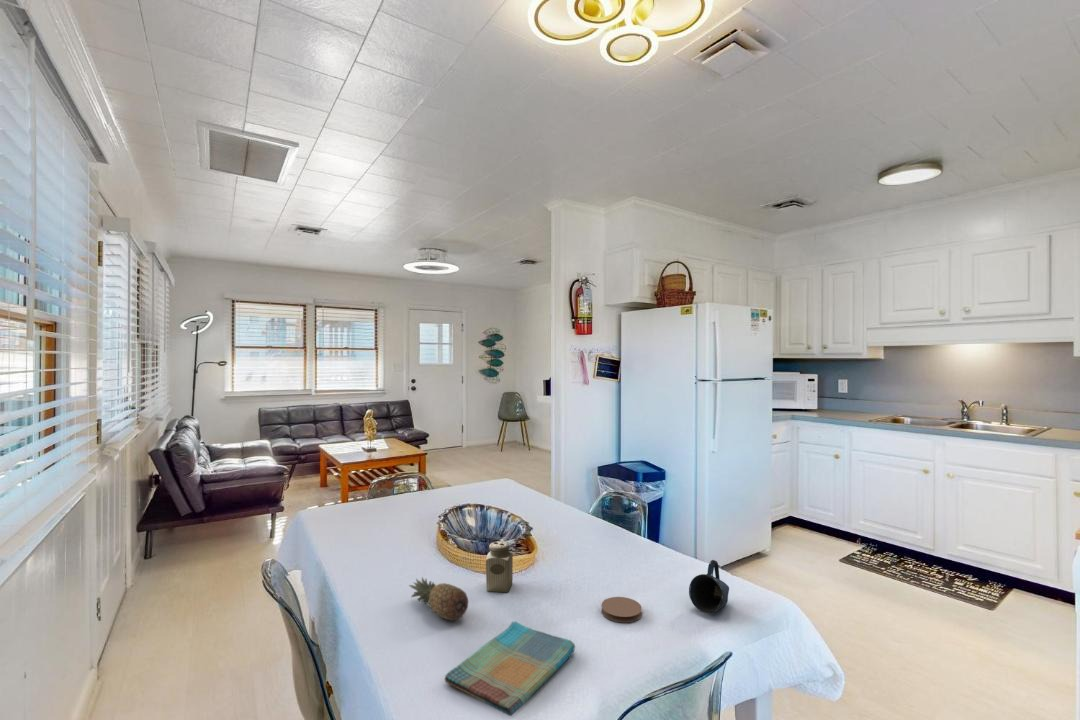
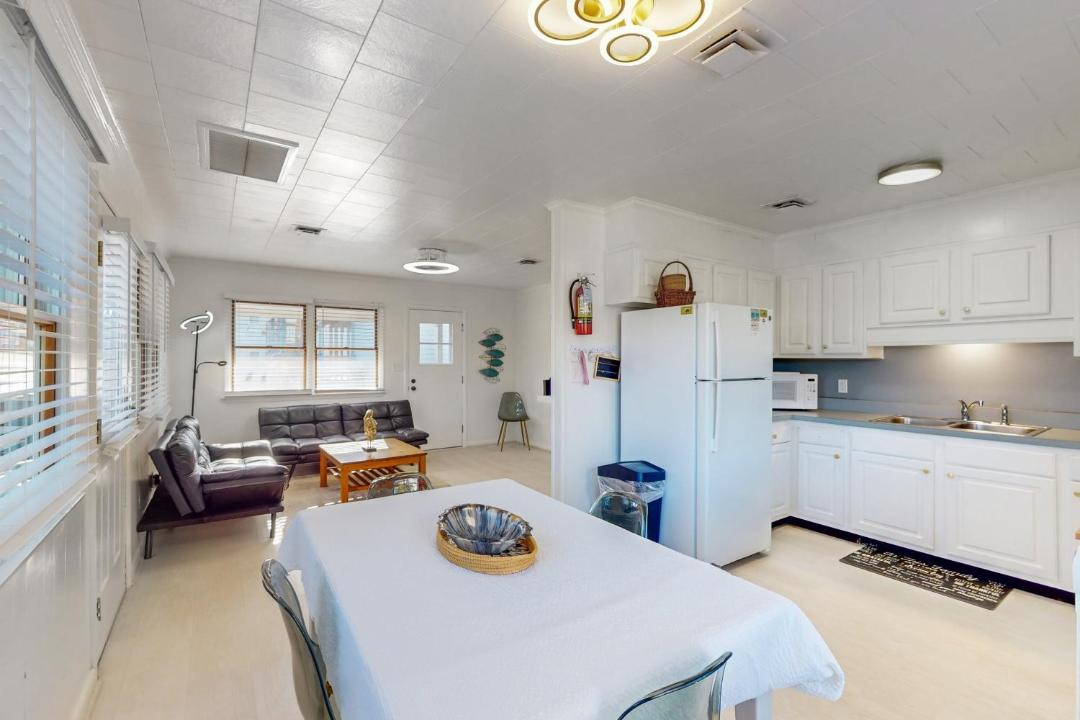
- salt shaker (499, 564)
- dish towel (513, 661)
- coaster (621, 609)
- mug (712, 584)
- fruit (437, 594)
